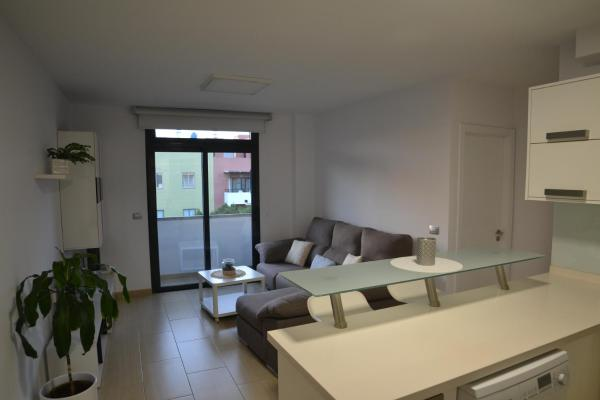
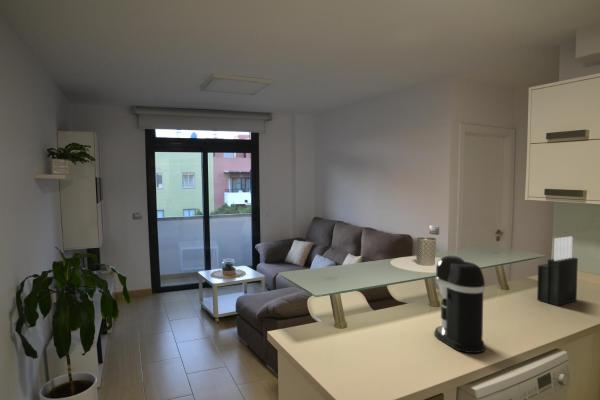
+ coffee maker (459, 299)
+ knife block (555, 268)
